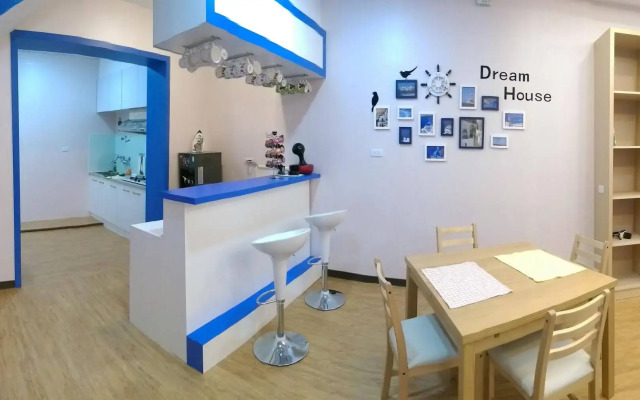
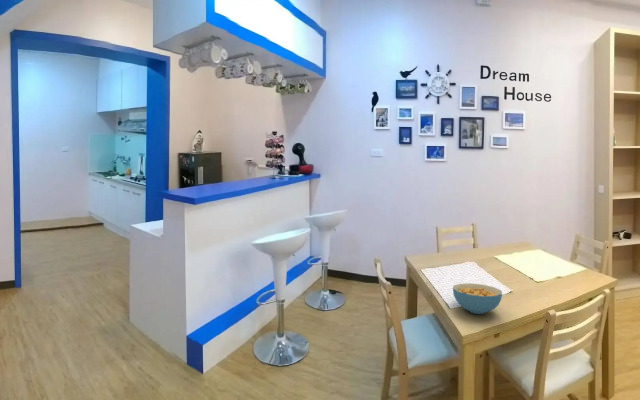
+ cereal bowl (476, 300)
